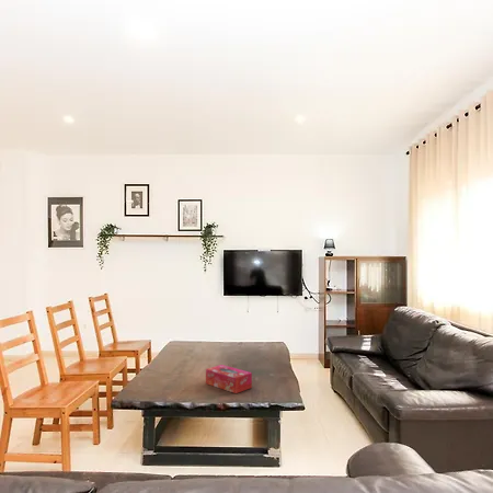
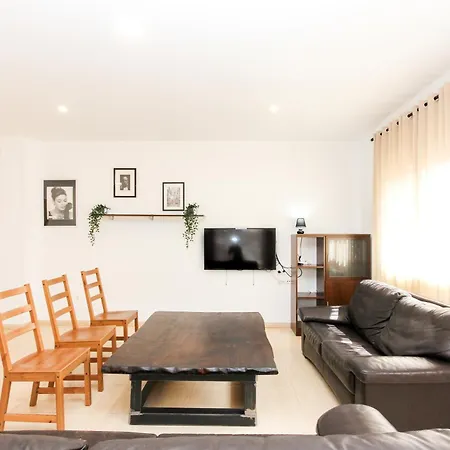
- tissue box (228, 378)
